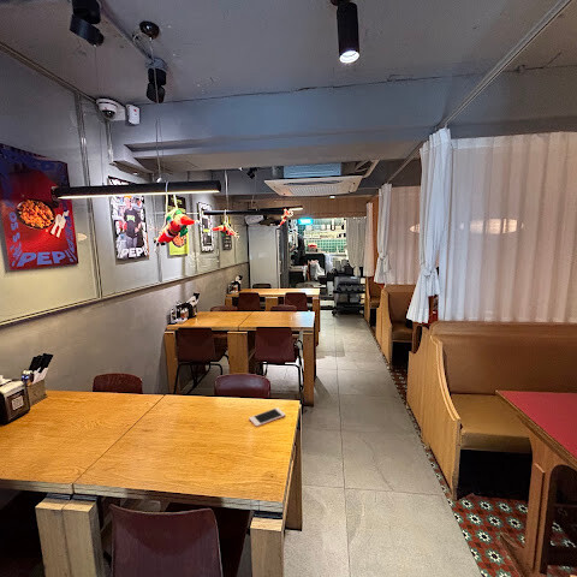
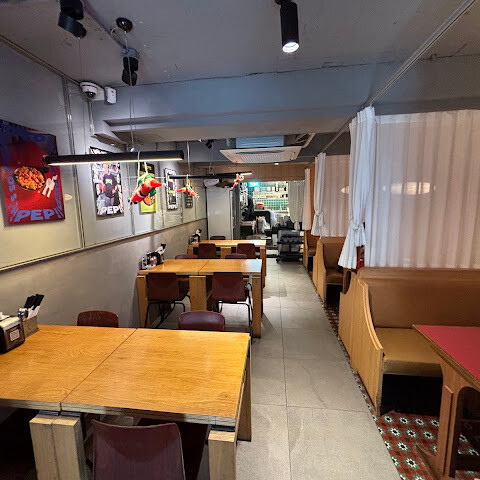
- cell phone (267, 416)
